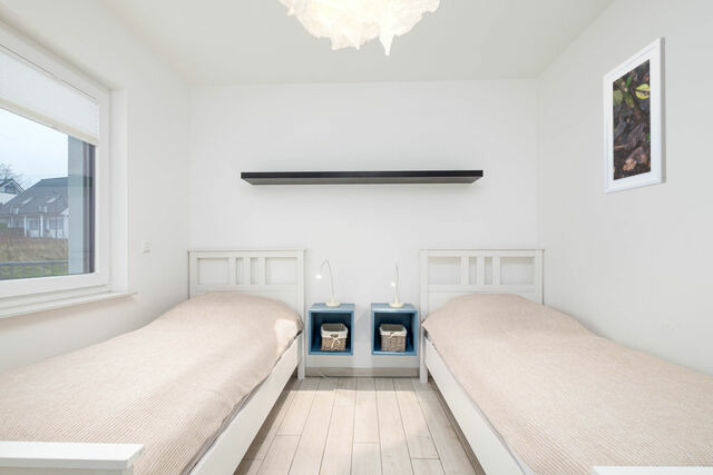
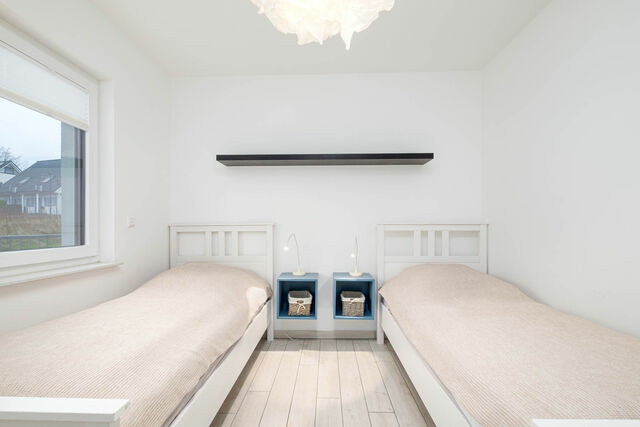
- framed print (631, 123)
